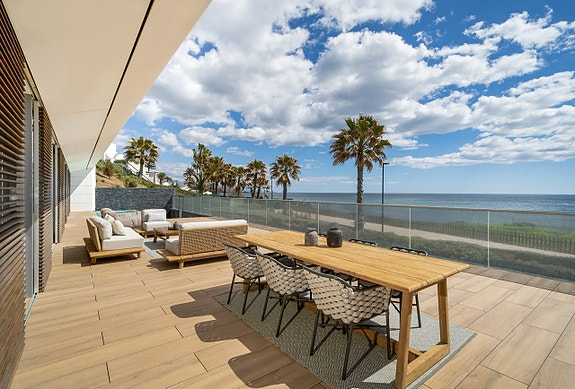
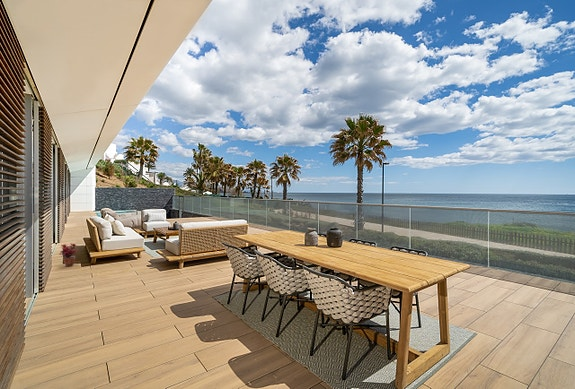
+ potted plant (68, 255)
